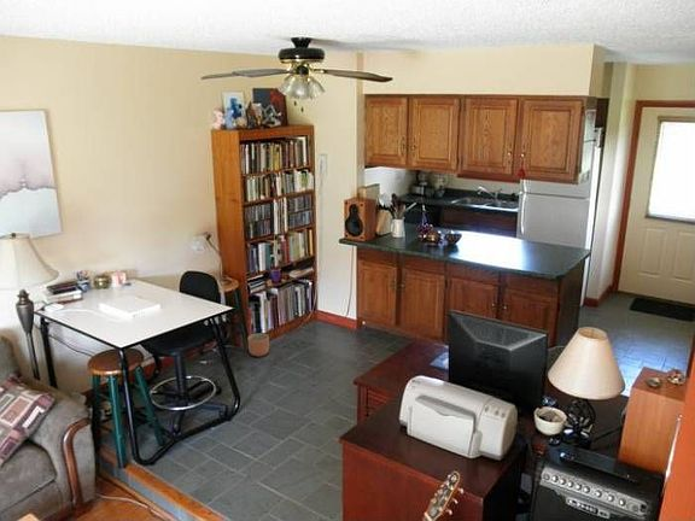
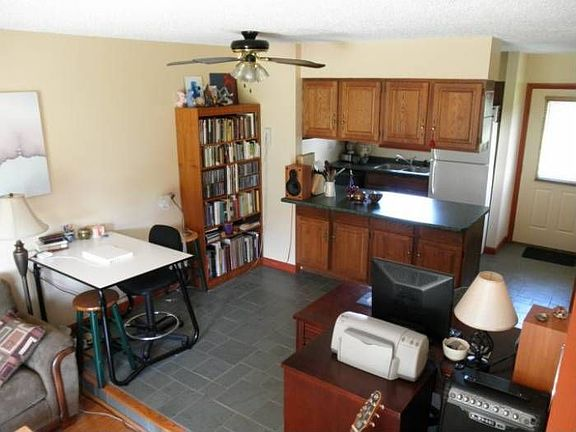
- planter (258, 345)
